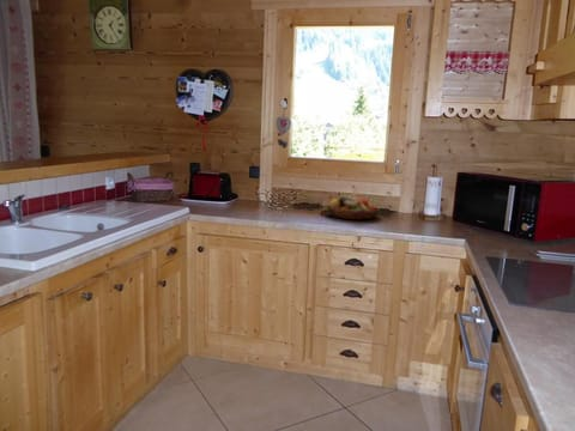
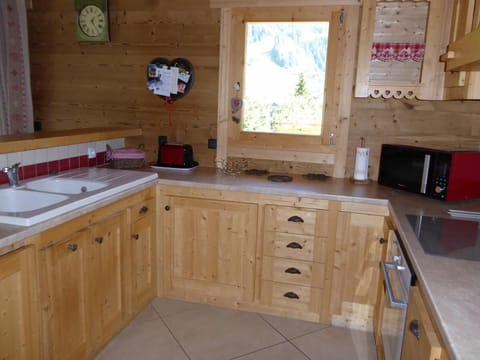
- fruit bowl (353, 205)
